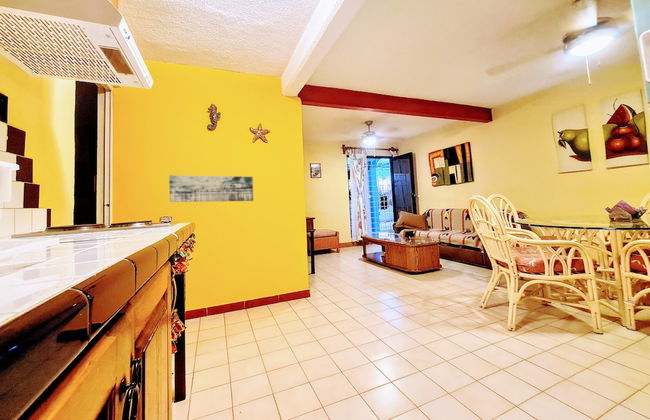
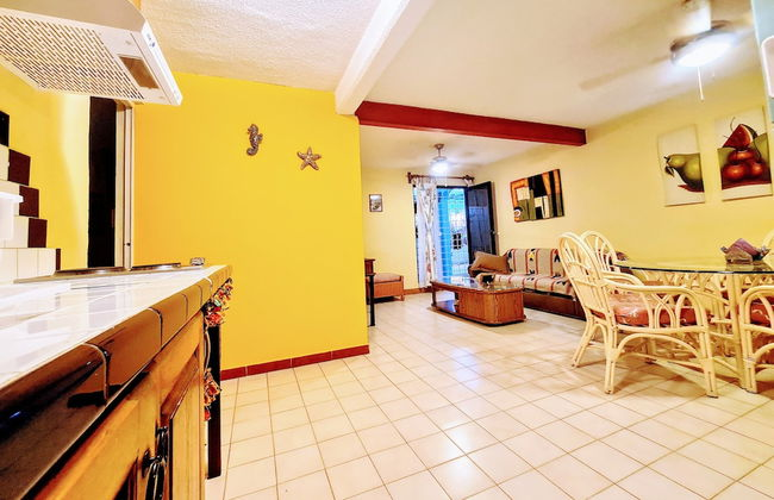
- wall art (213, 188)
